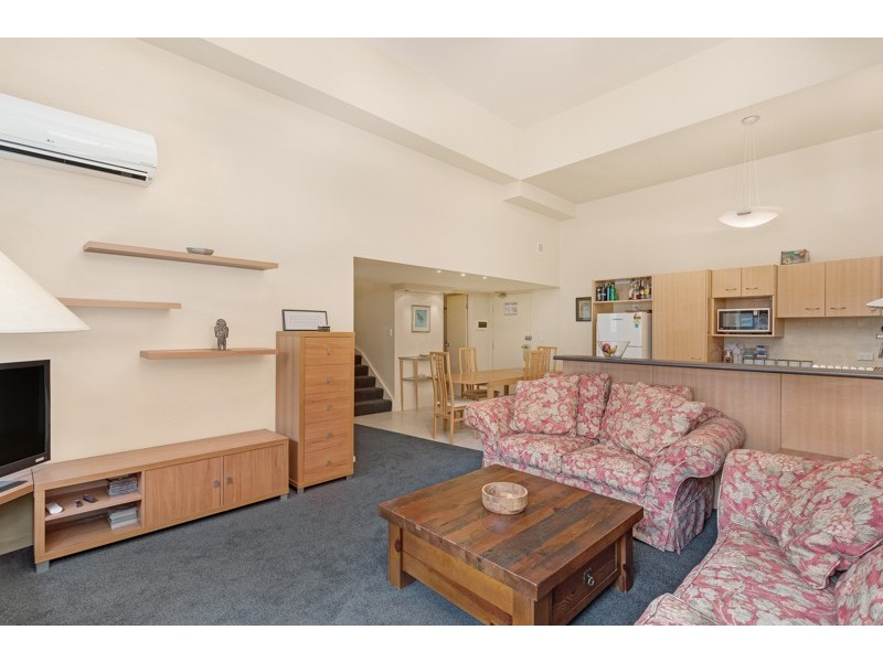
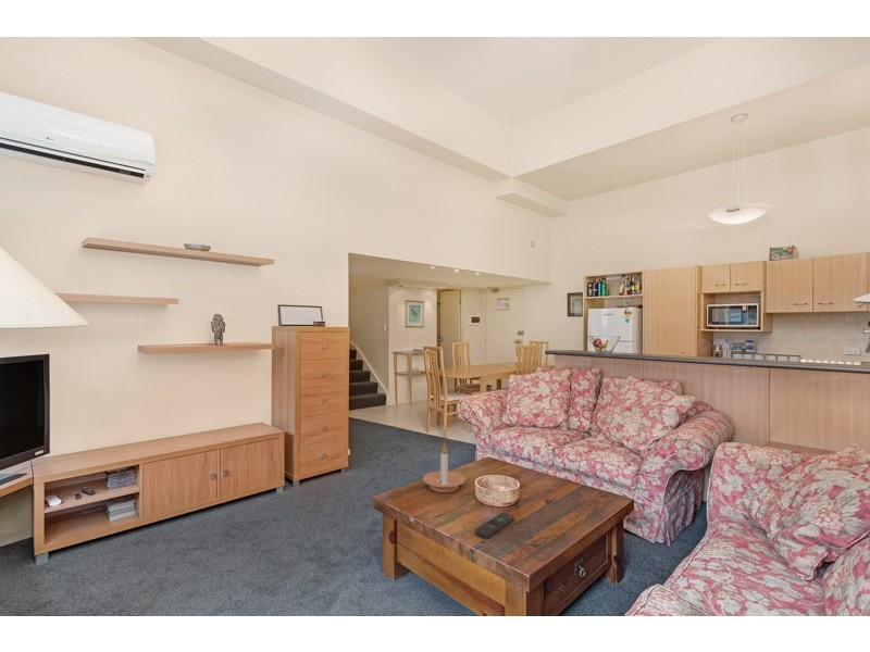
+ remote control (495, 524)
+ candle holder (444, 463)
